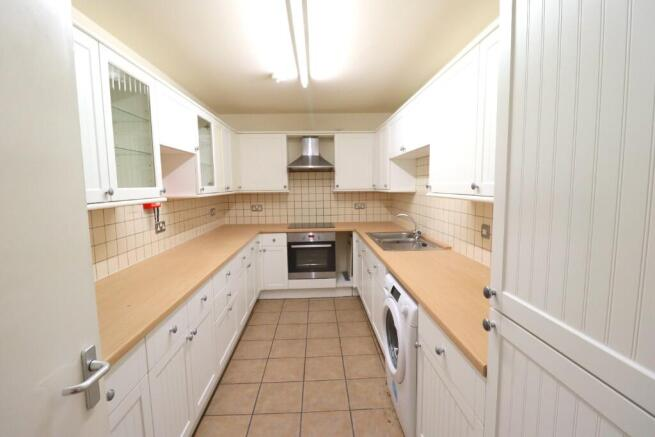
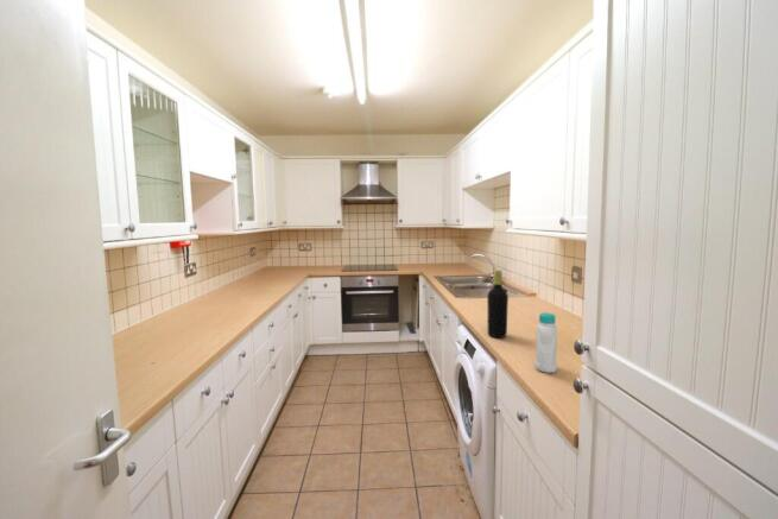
+ bottle (546, 341)
+ bottle (496, 303)
